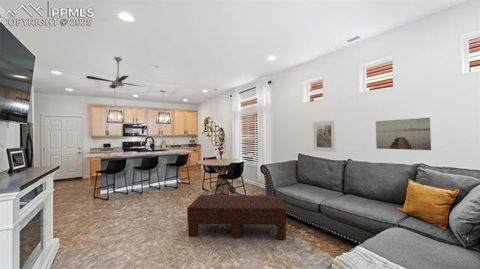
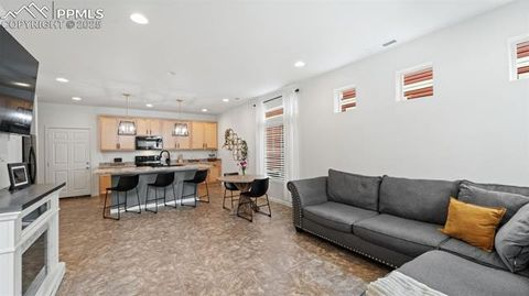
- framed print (323, 136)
- ceiling fan (117, 71)
- coffee table (238, 214)
- wall art (400, 134)
